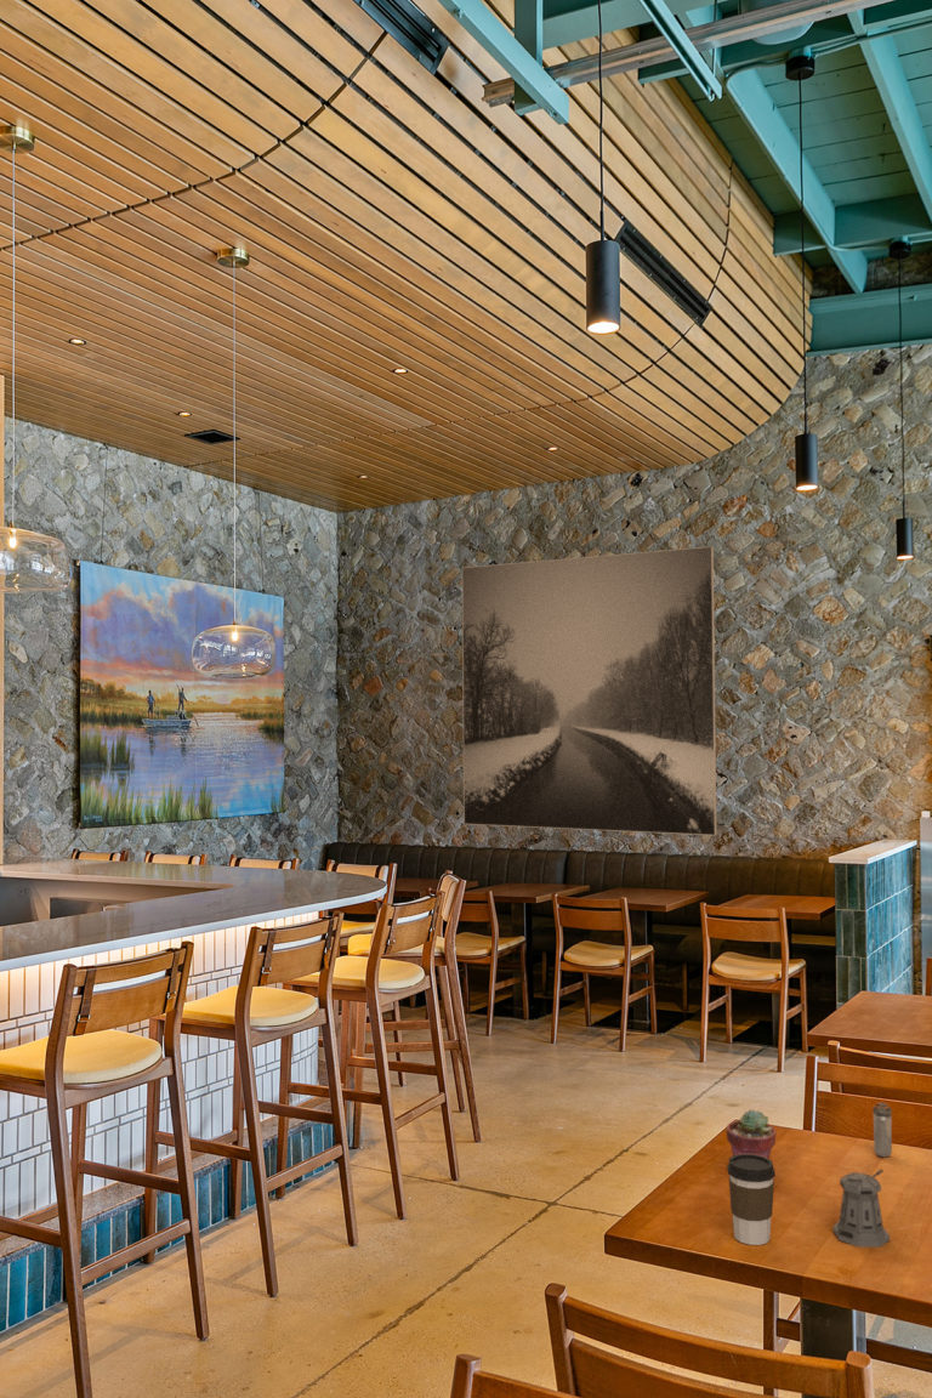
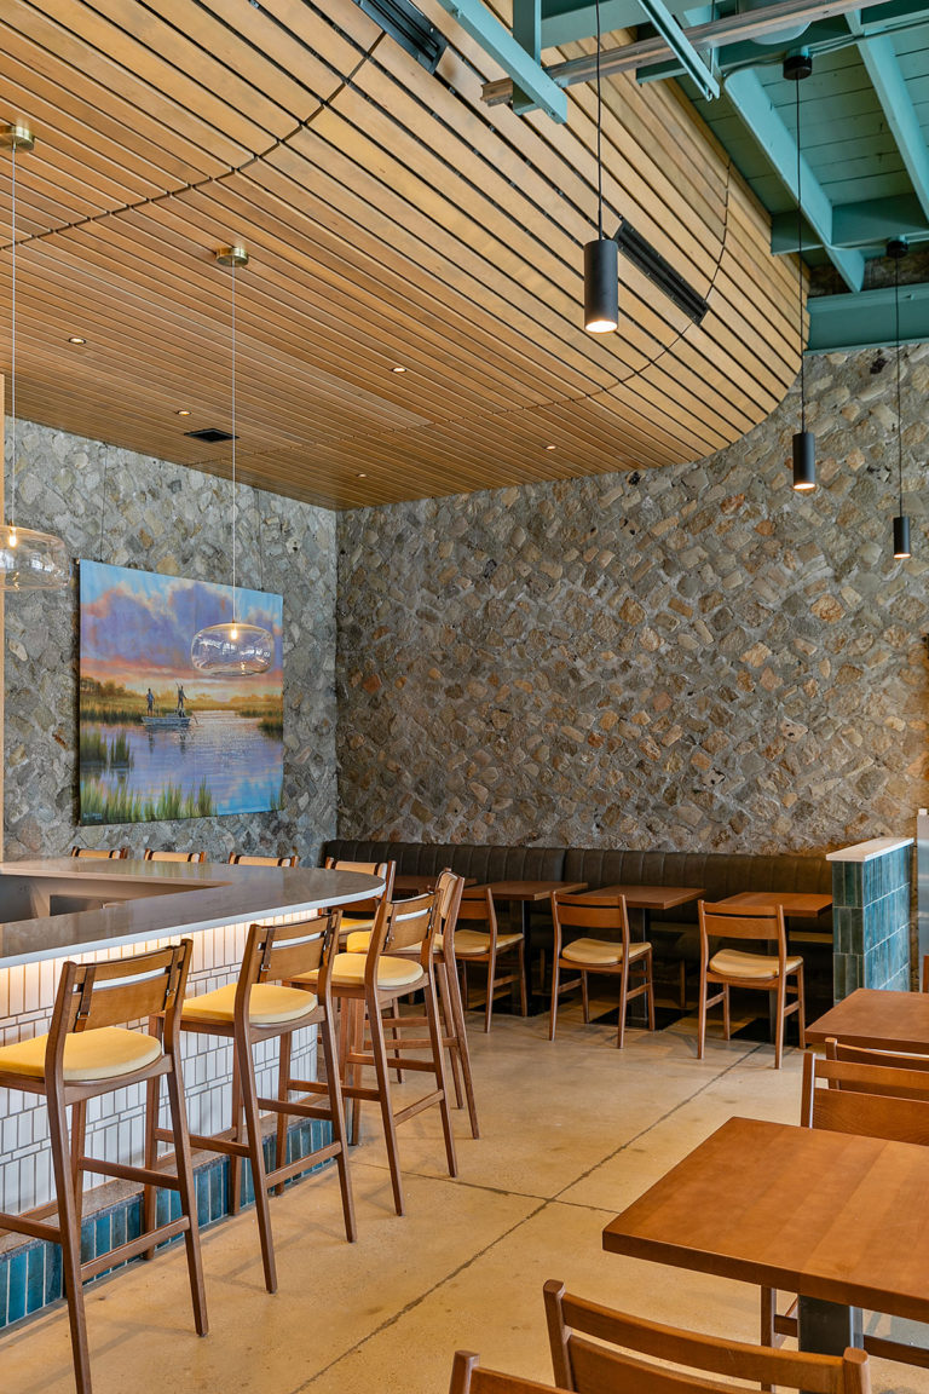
- coffee cup (751, 1199)
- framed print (581, 693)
- pepper shaker (864, 1203)
- potted succulent (751, 1141)
- shaker (882, 1129)
